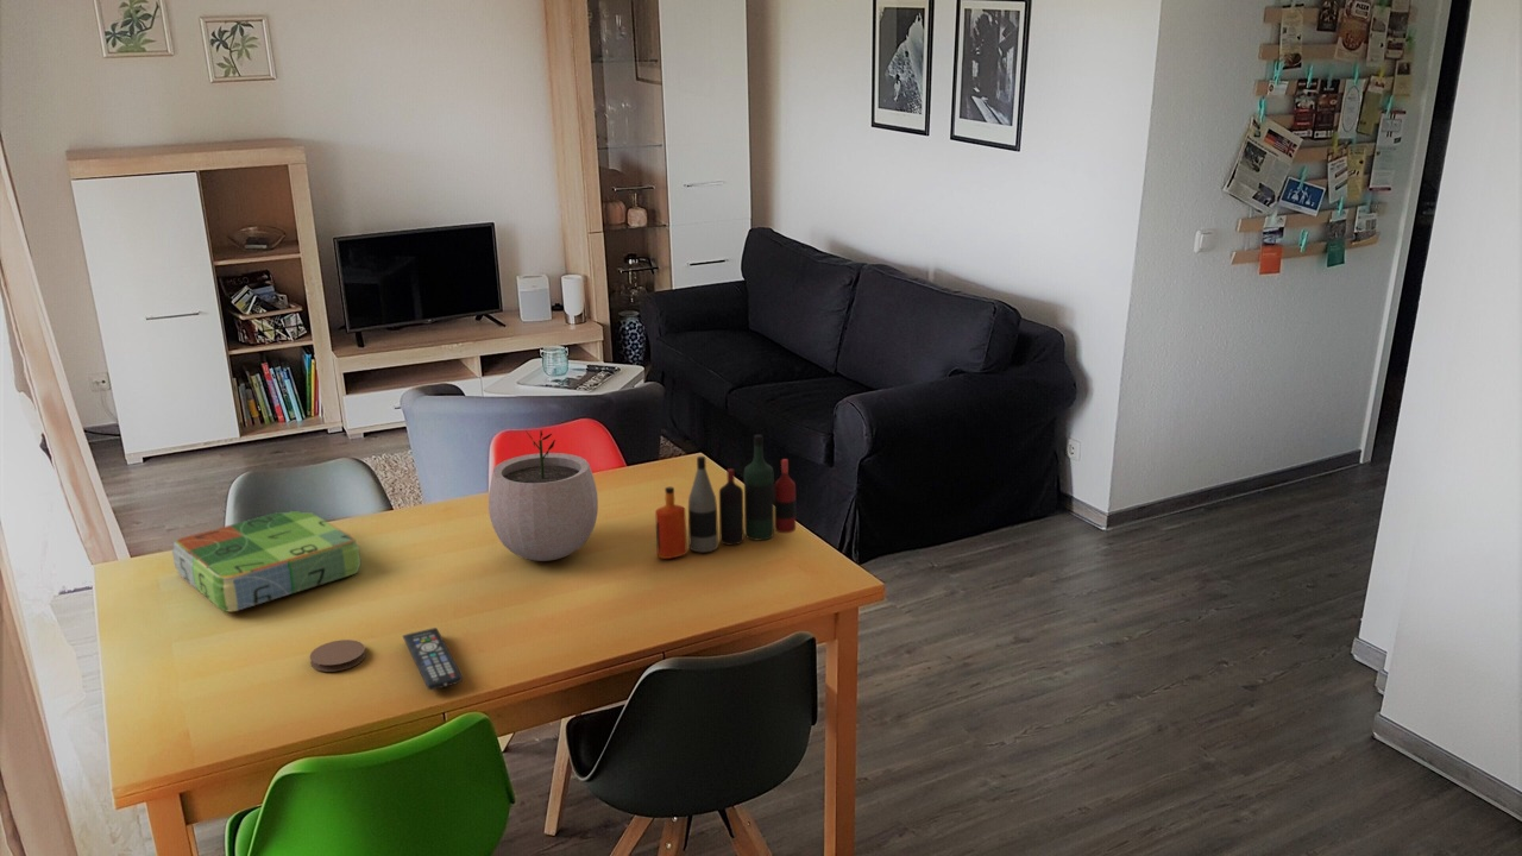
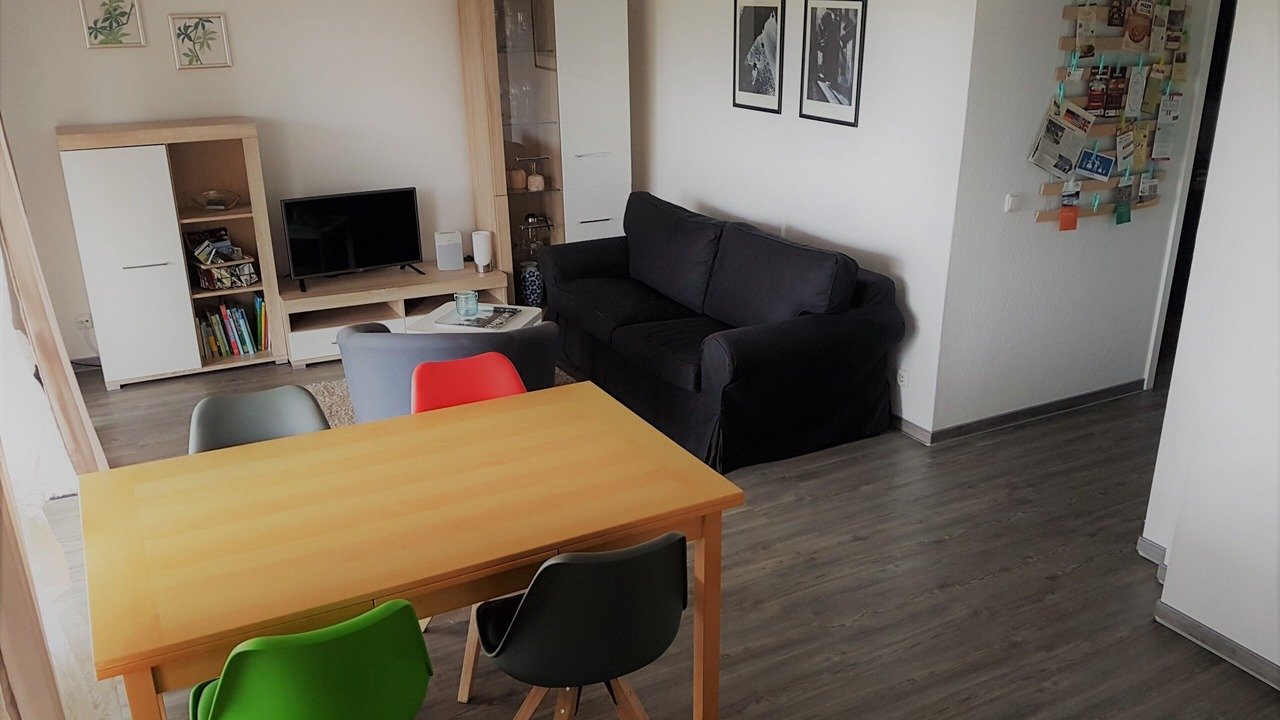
- plant pot (542, 492)
- board game (266, 555)
- bottle collection (727, 492)
- coaster (338, 655)
- remote control (430, 656)
